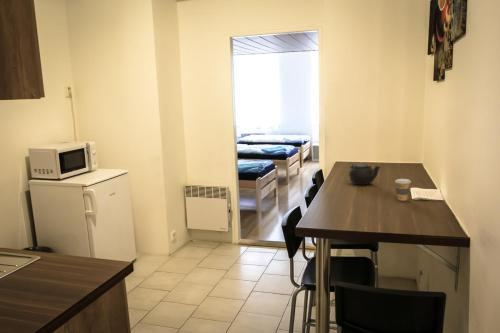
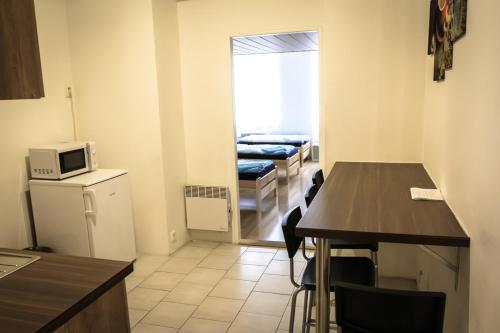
- teapot (364, 174)
- coffee cup (402, 189)
